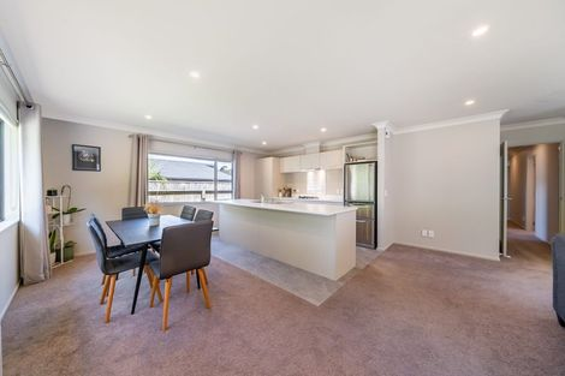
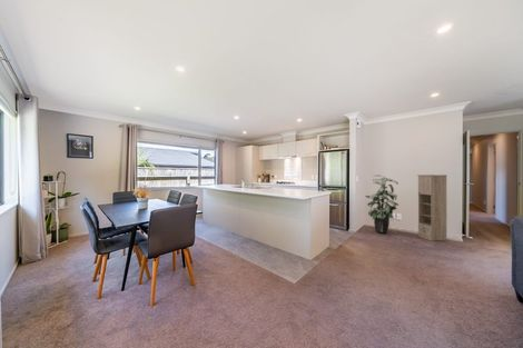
+ storage cabinet (431, 206)
+ indoor plant (379, 202)
